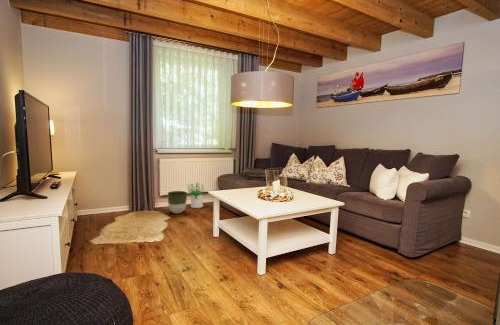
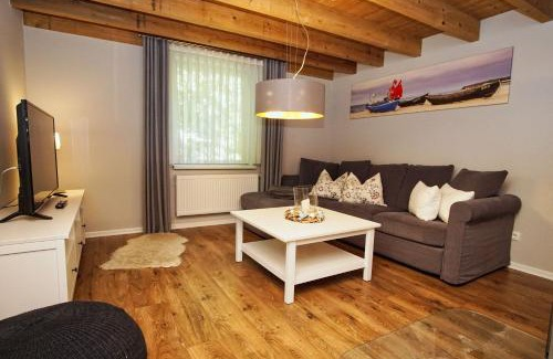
- planter (177, 202)
- potted plant (195, 194)
